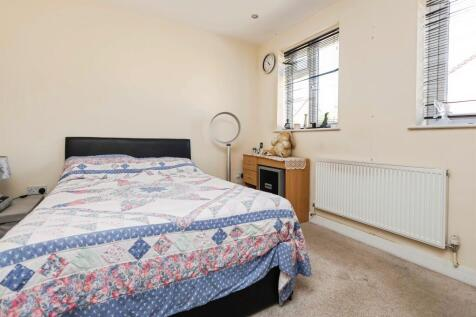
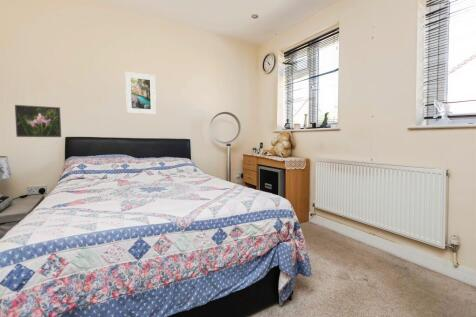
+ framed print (140, 93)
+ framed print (39, 121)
